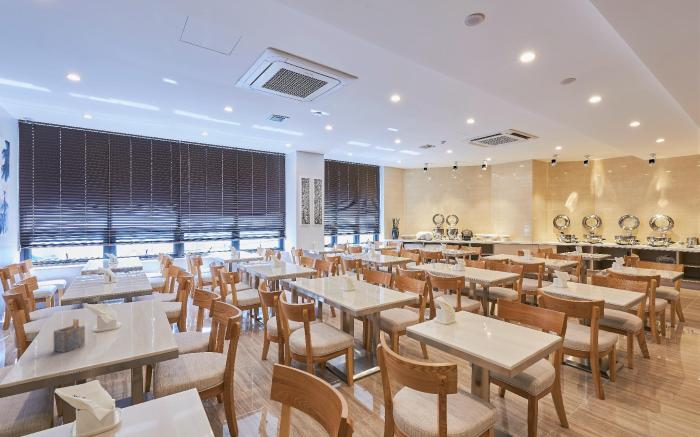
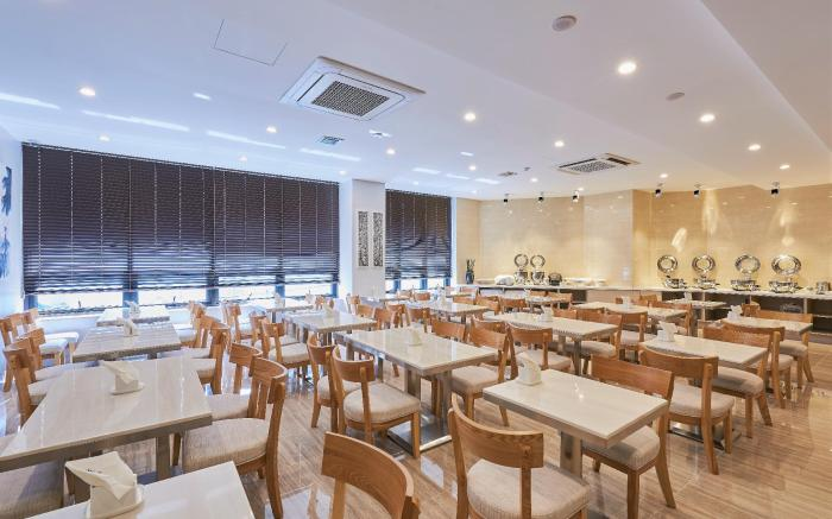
- napkin holder (69, 334)
